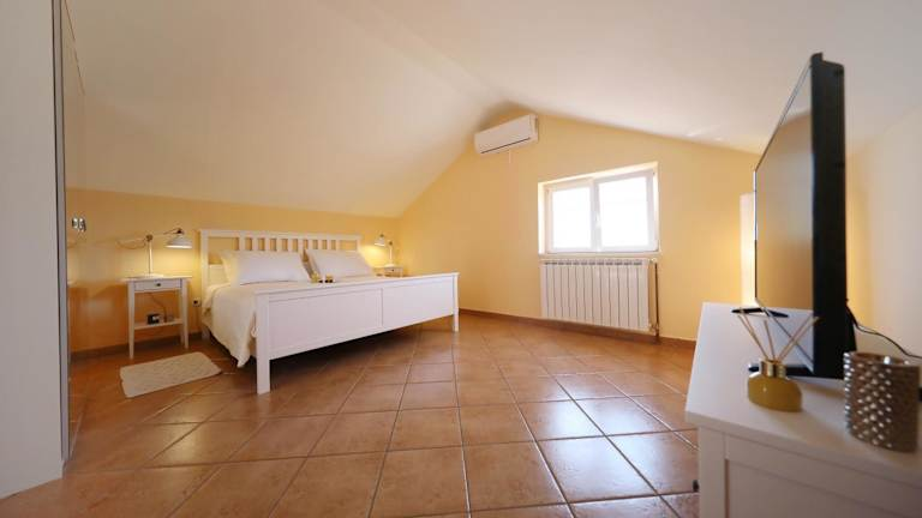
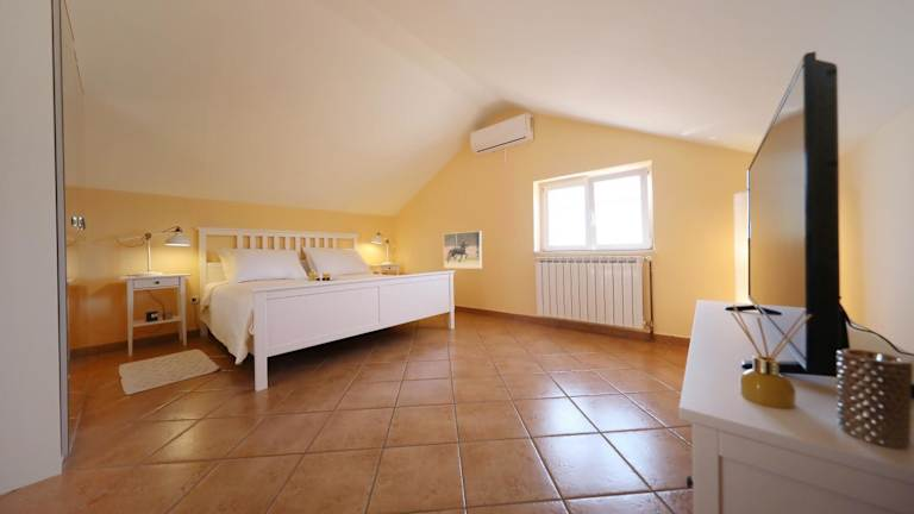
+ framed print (462, 250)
